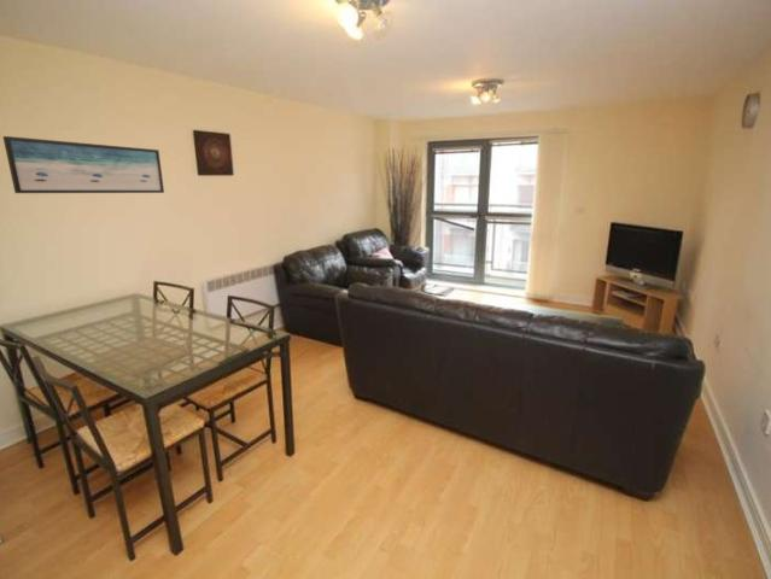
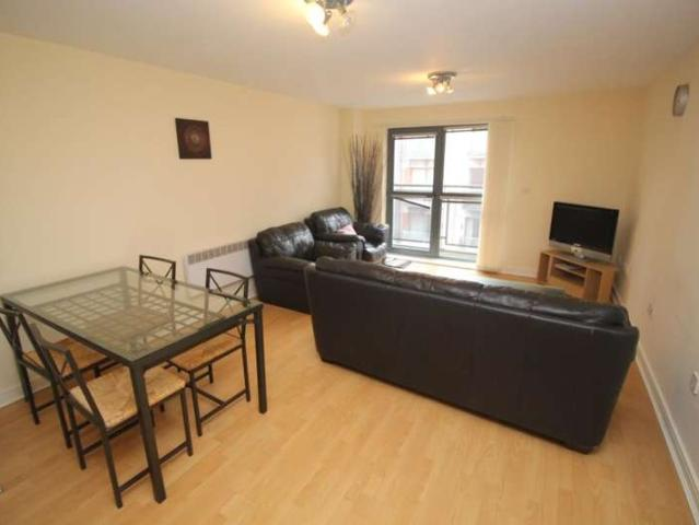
- wall art (95, 169)
